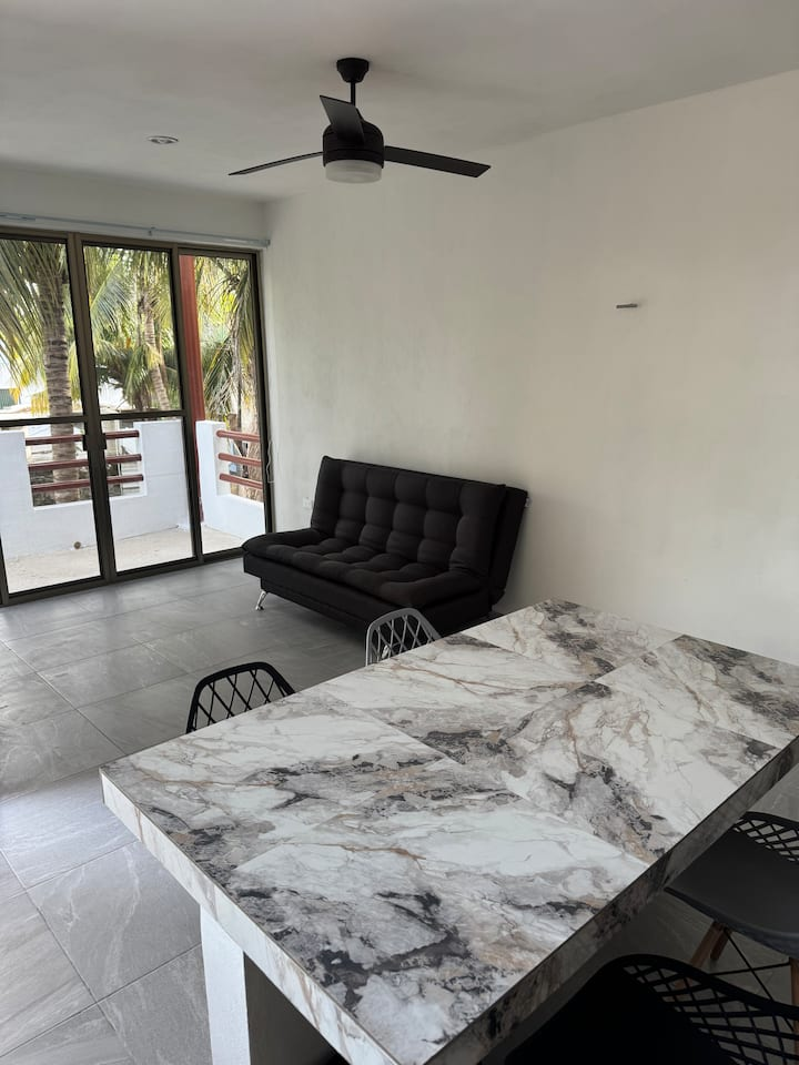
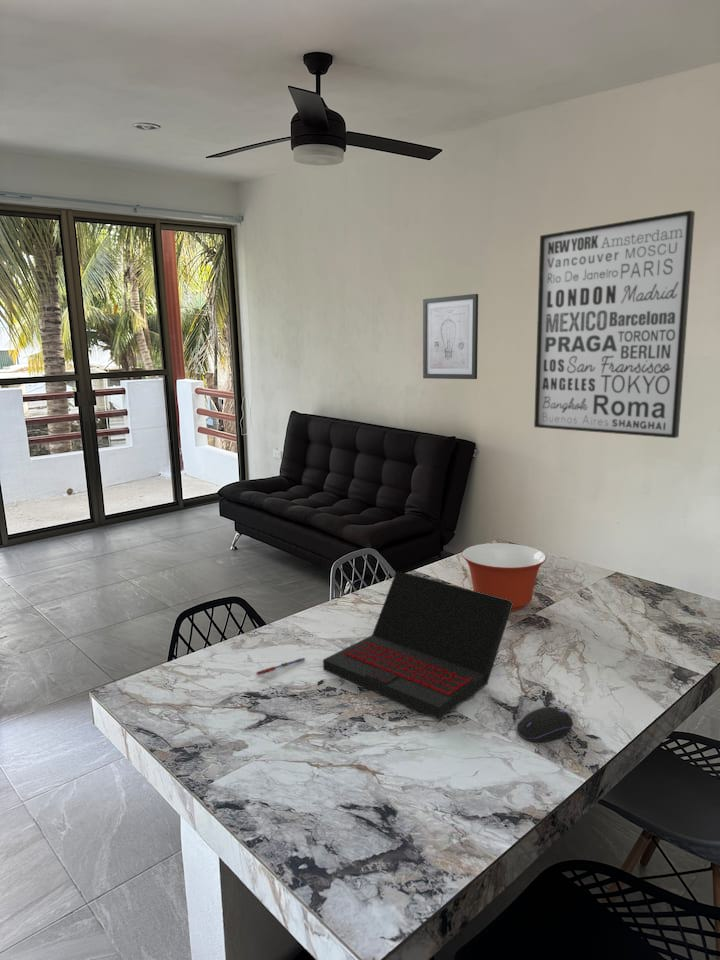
+ pen (281, 665)
+ computer mouse (544, 722)
+ wall art (605, 331)
+ wall art (449, 338)
+ mixing bowl (503, 579)
+ laptop (417, 634)
